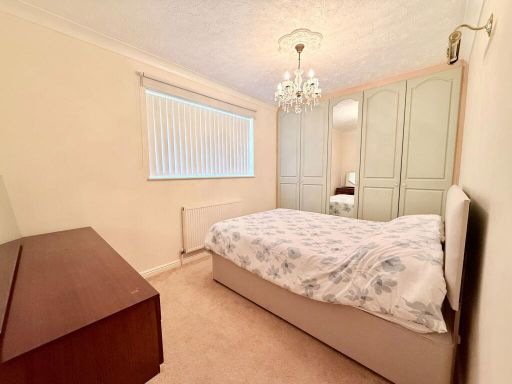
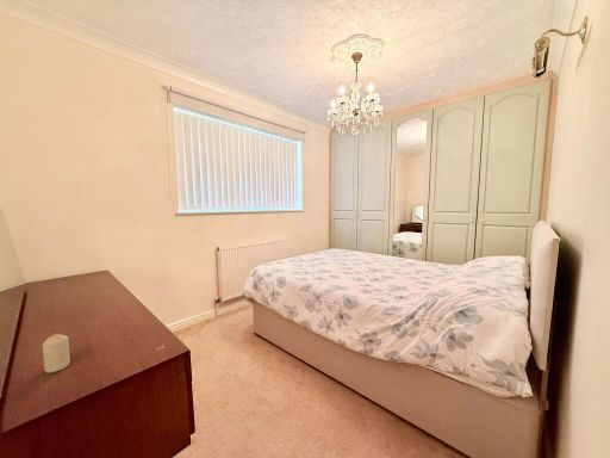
+ candle (56, 351)
